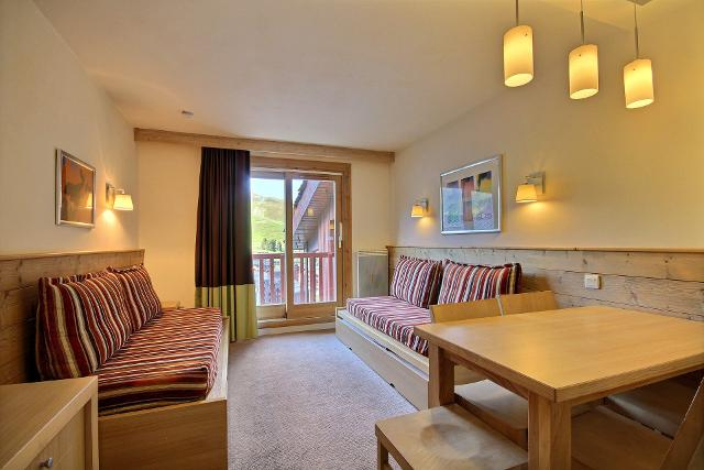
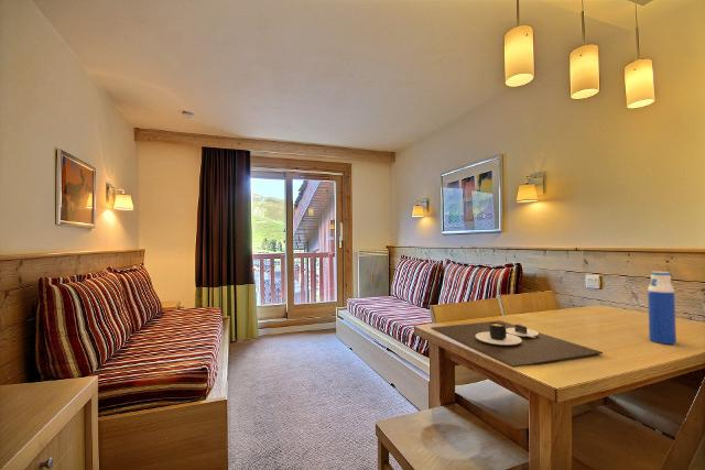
+ place mat (505, 330)
+ water bottle (661, 306)
